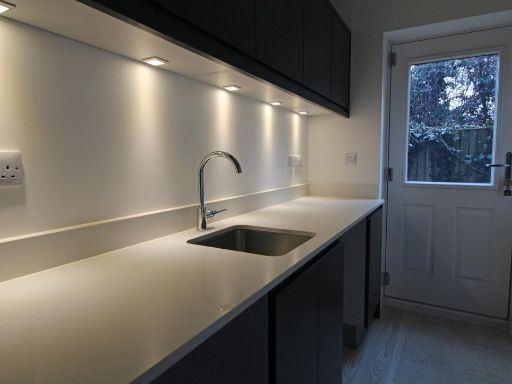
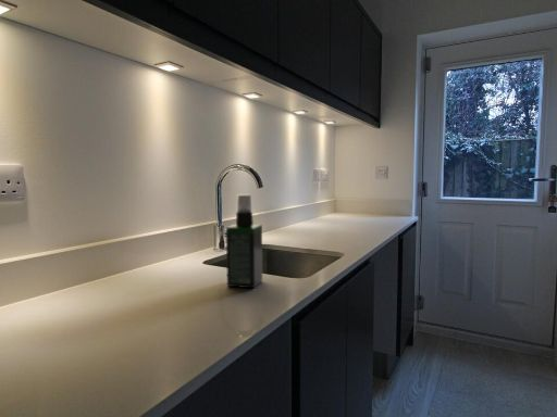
+ spray bottle (244, 239)
